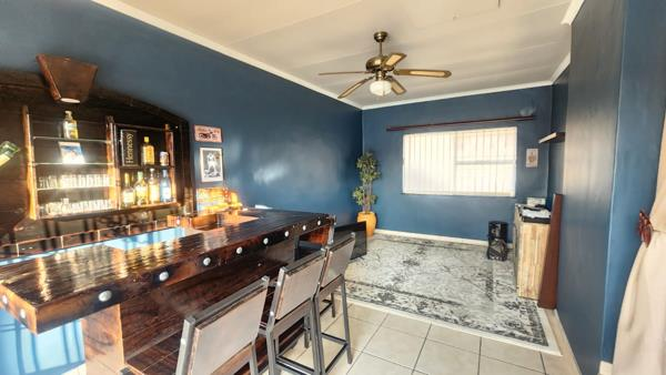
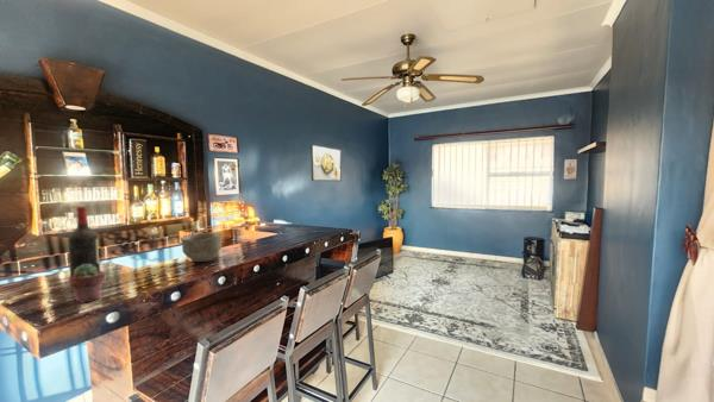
+ bowl (202, 247)
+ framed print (327, 164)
+ potted succulent (87, 281)
+ wine bottle (83, 246)
